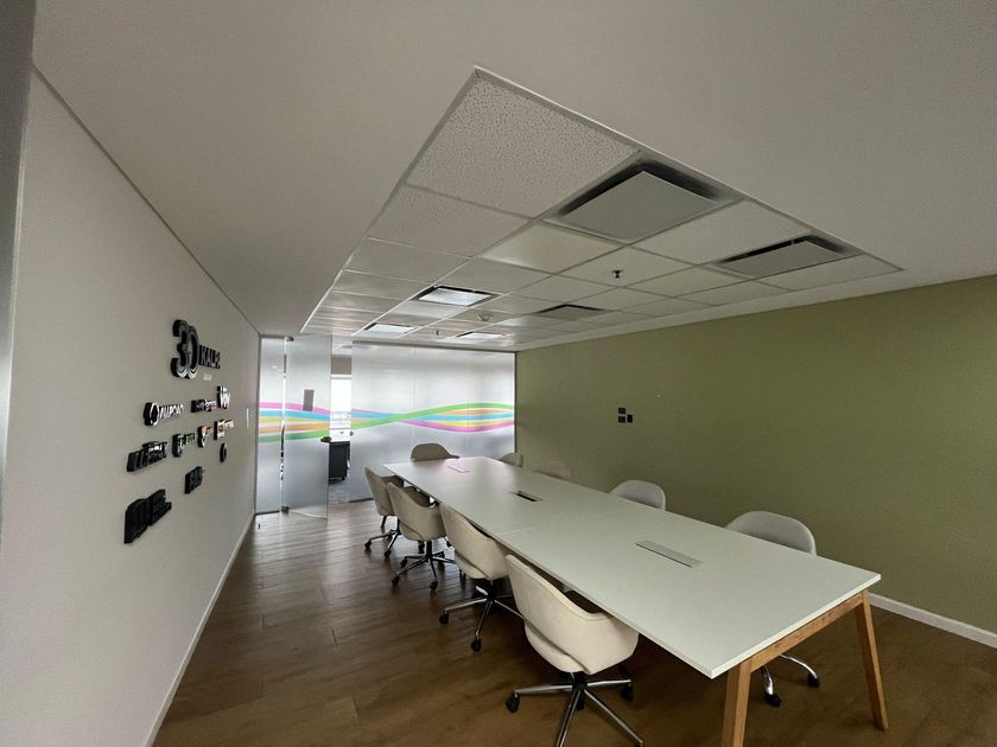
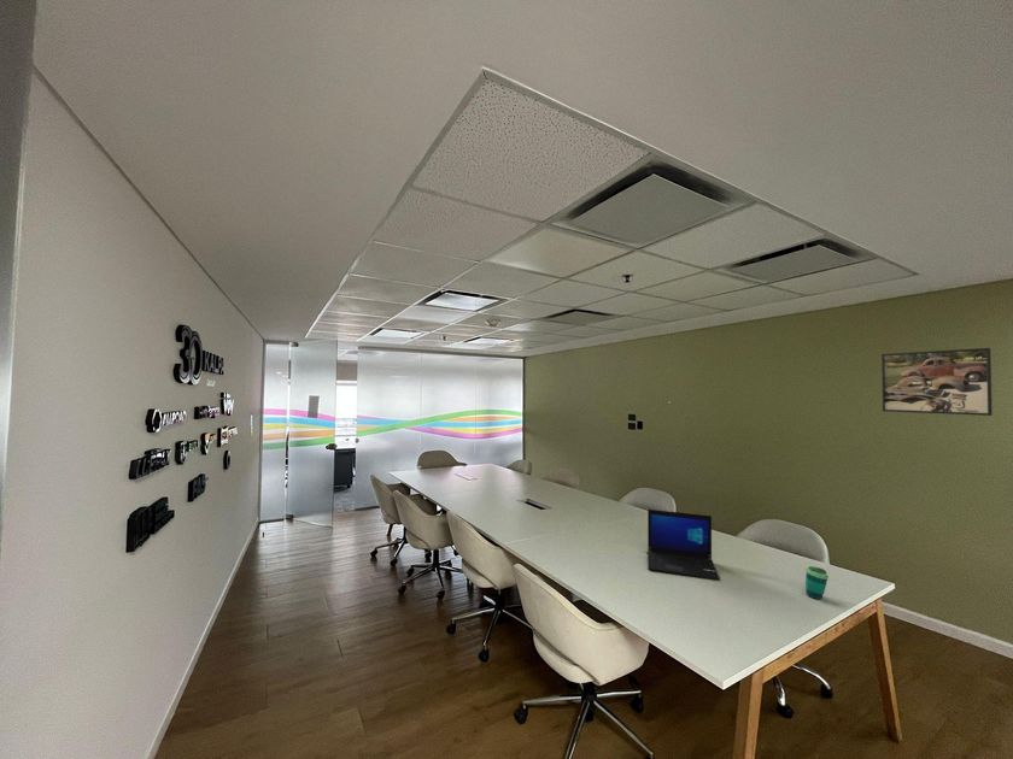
+ laptop (680, 542)
+ cup (816, 583)
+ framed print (931, 382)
